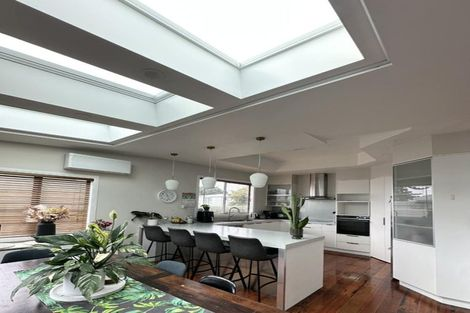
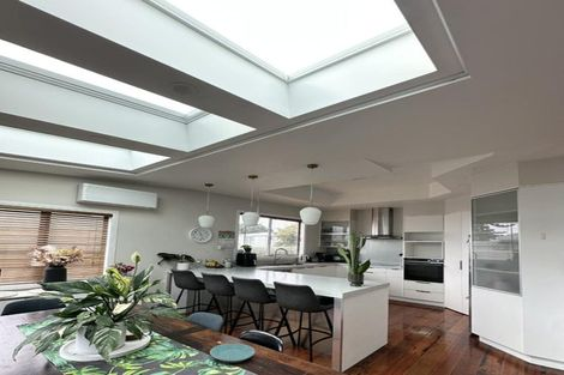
+ plate (232, 353)
